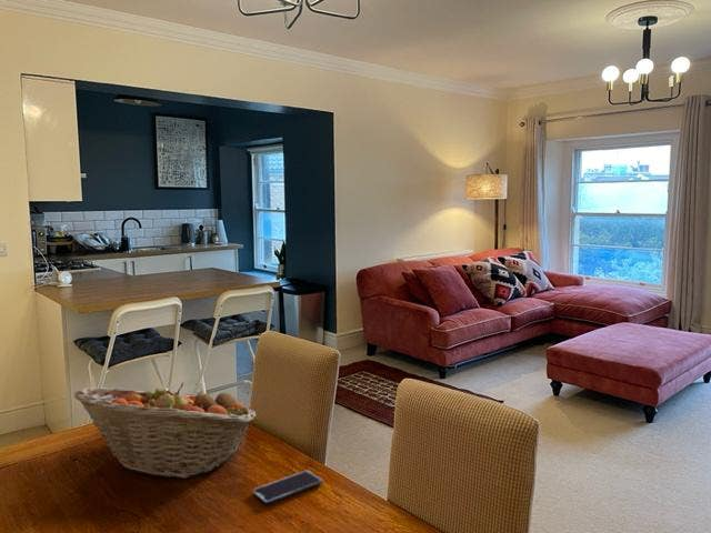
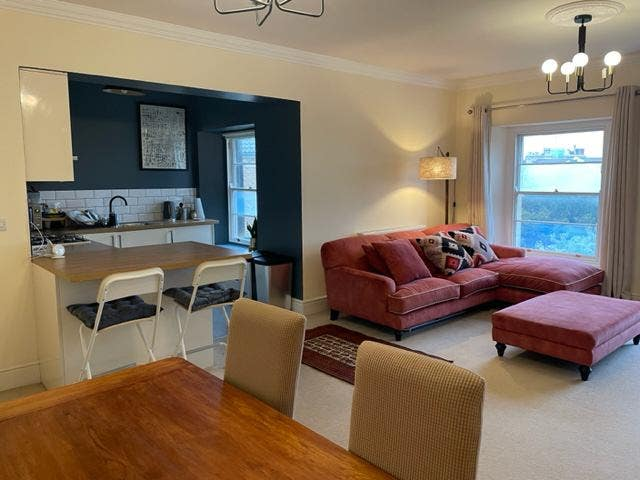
- fruit basket (167, 418)
- smartphone (288, 486)
